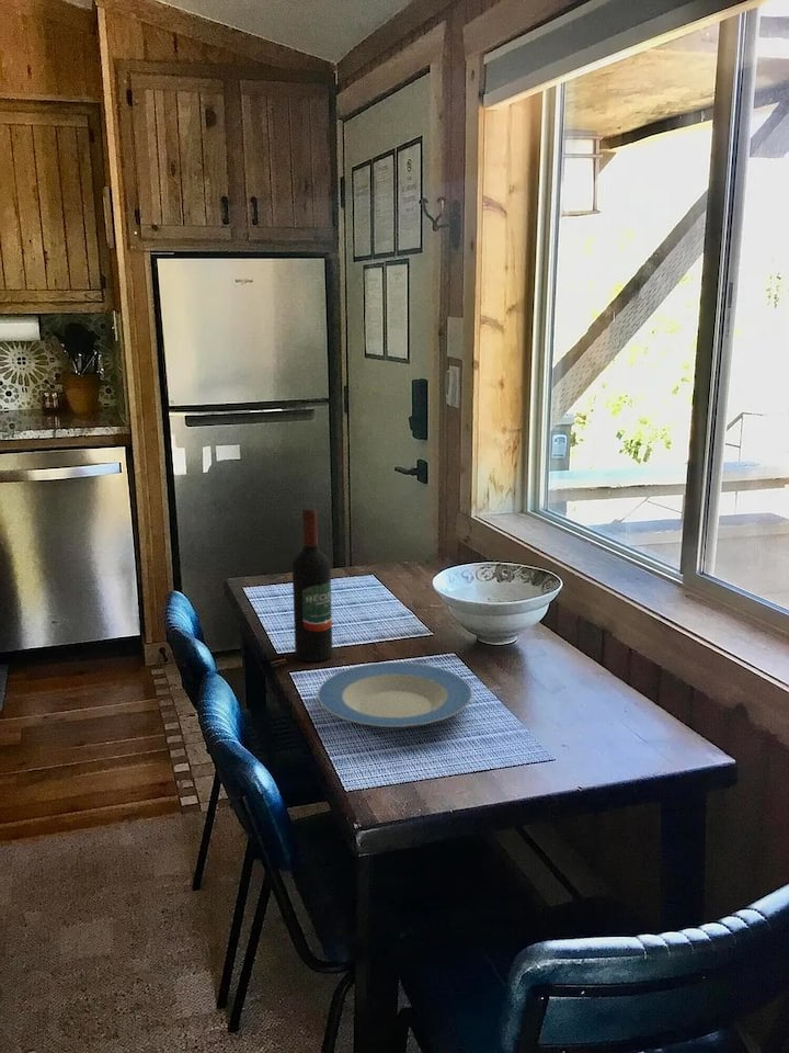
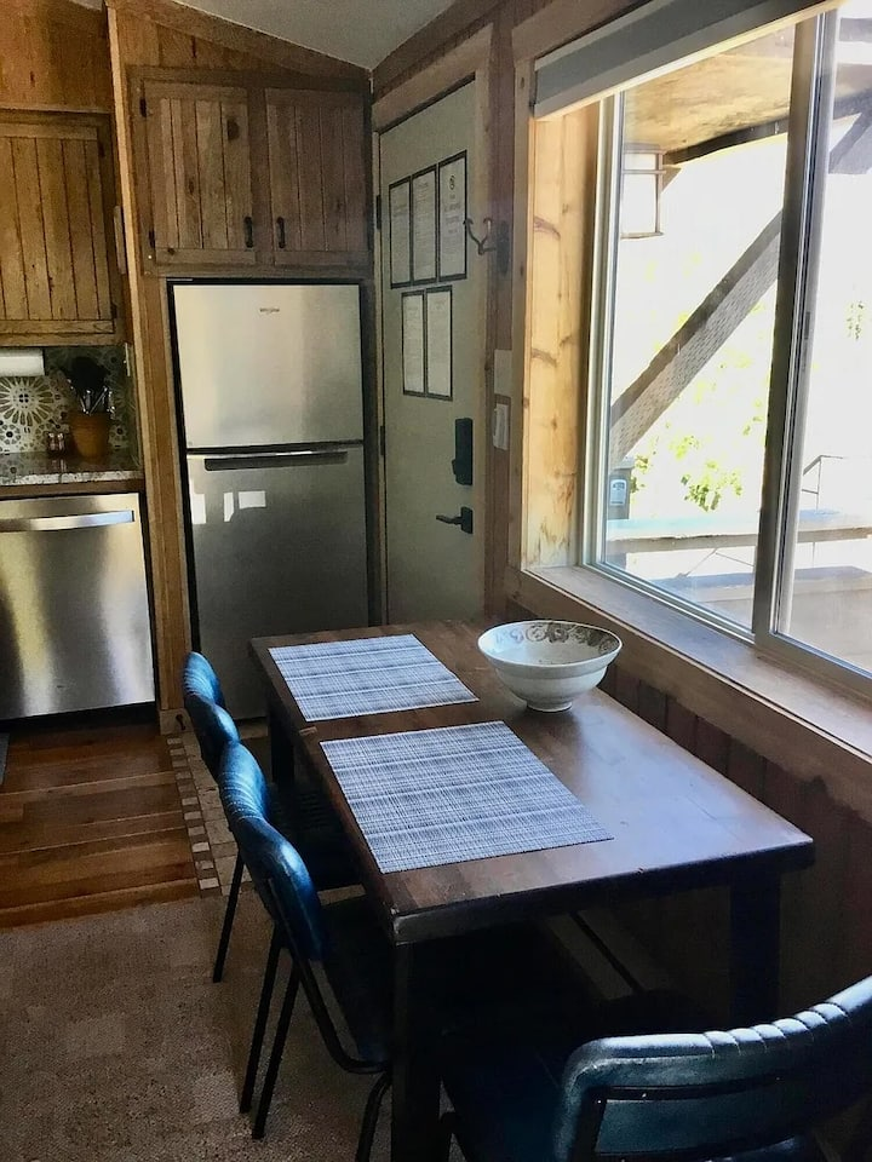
- plate (395, 700)
- wine bottle (311, 584)
